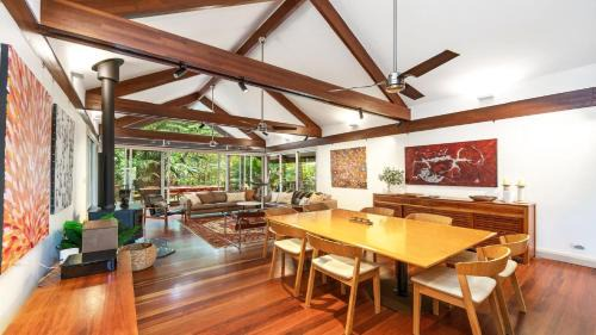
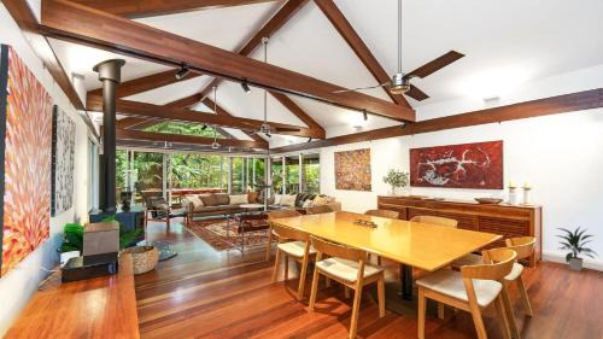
+ indoor plant (573, 247)
